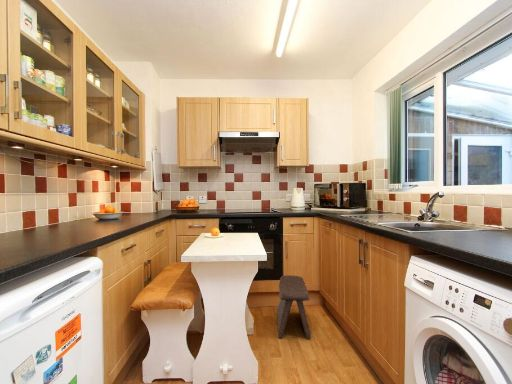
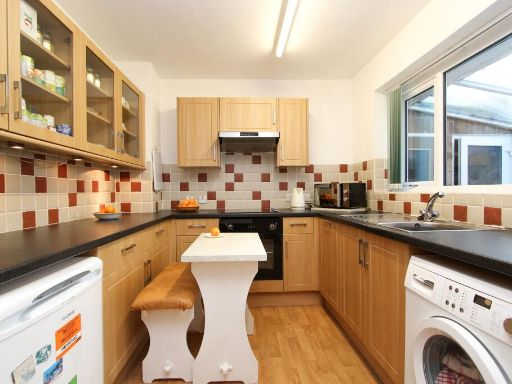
- stool (291, 303)
